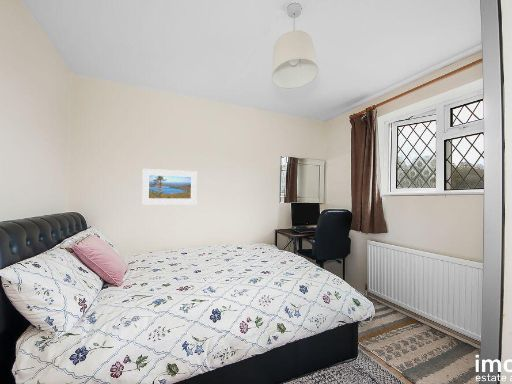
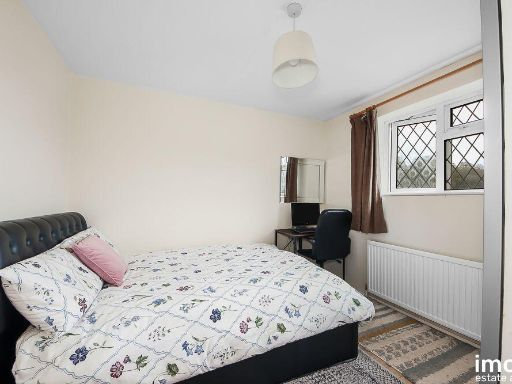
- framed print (170, 187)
